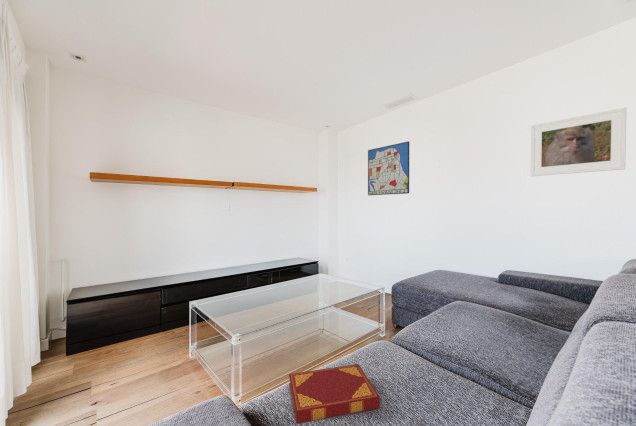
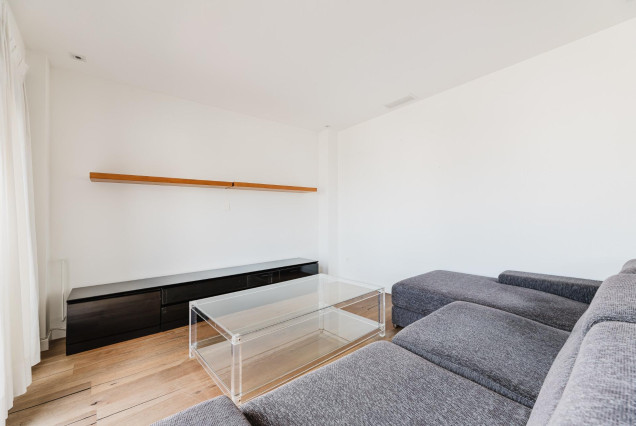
- hardback book (331, 390)
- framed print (573, 145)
- wall art (387, 170)
